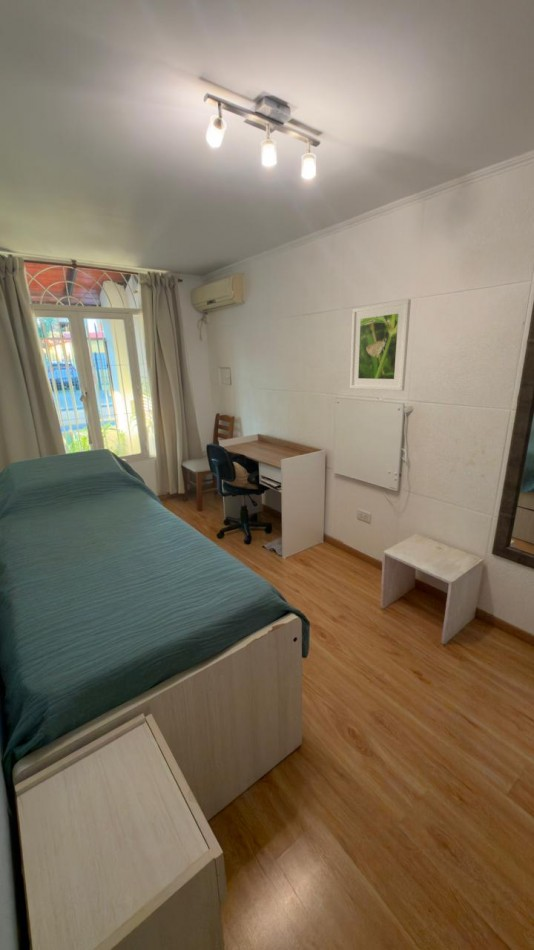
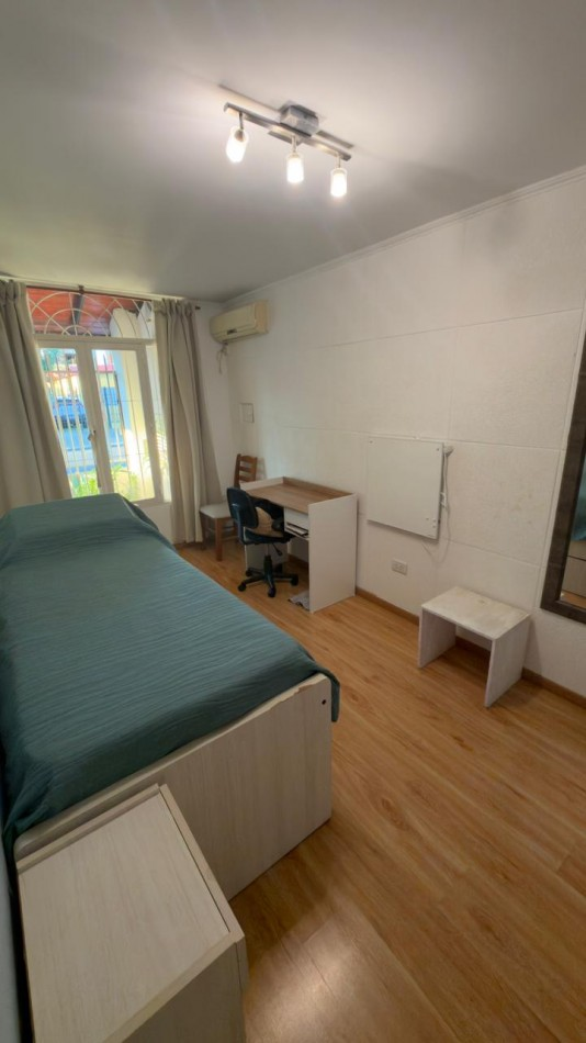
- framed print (377, 348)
